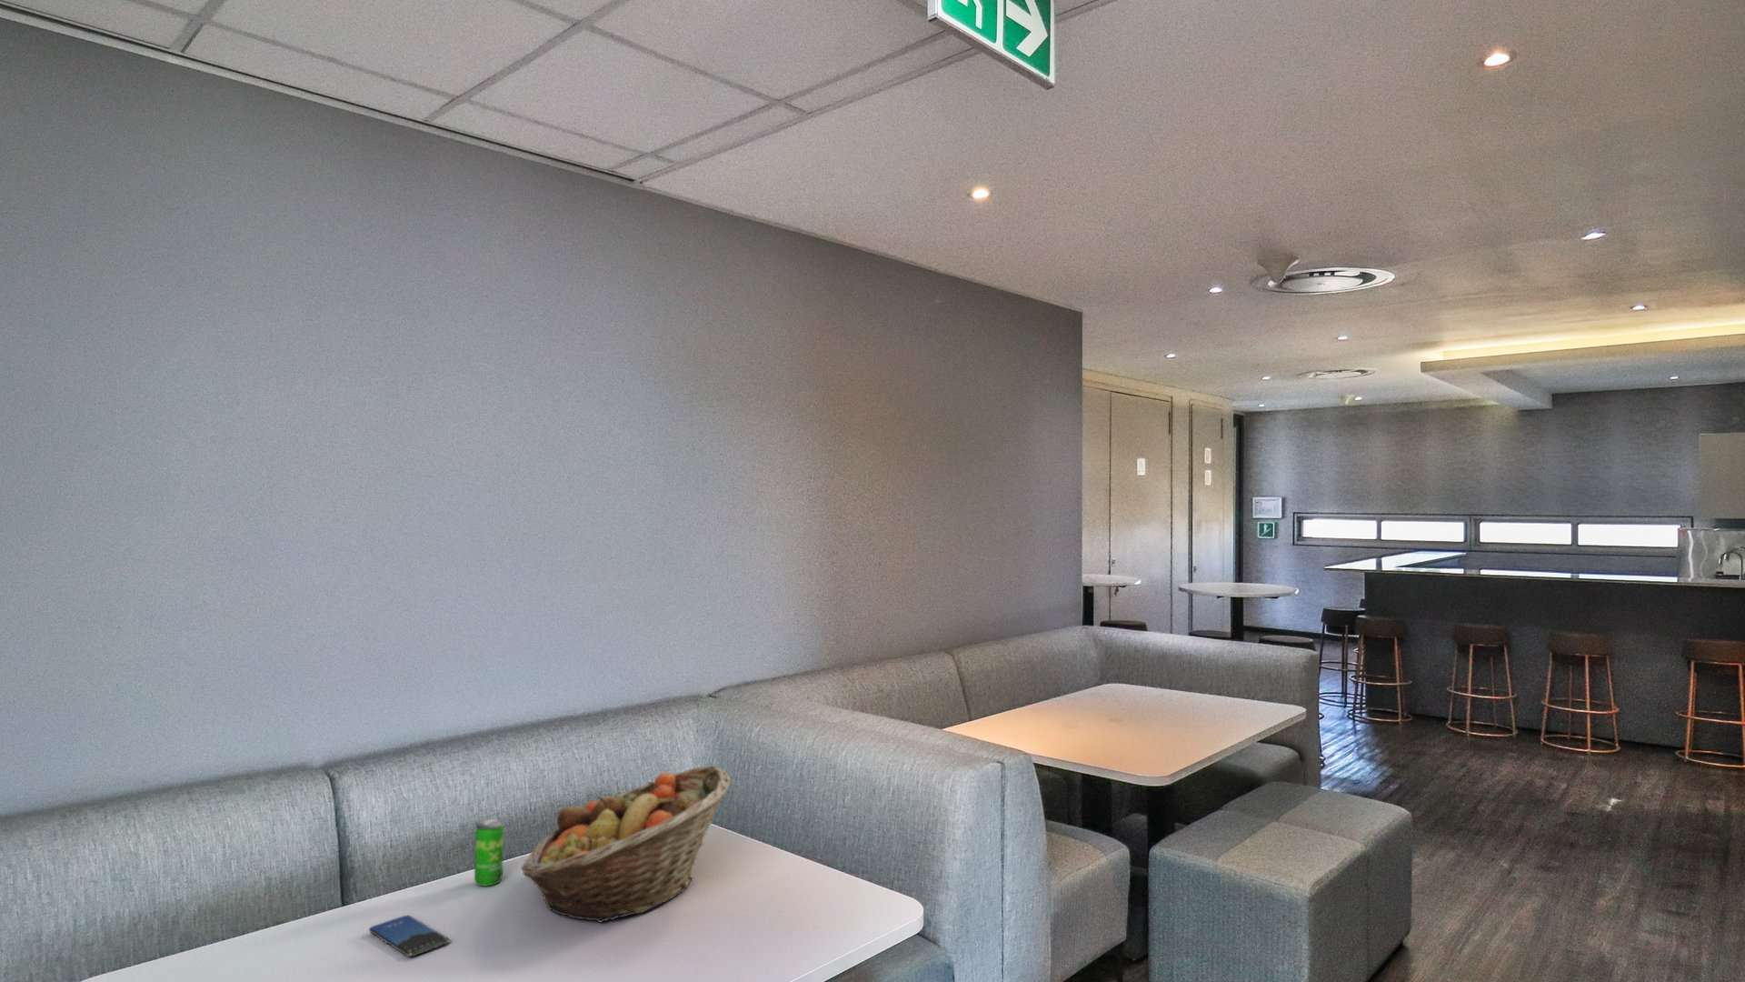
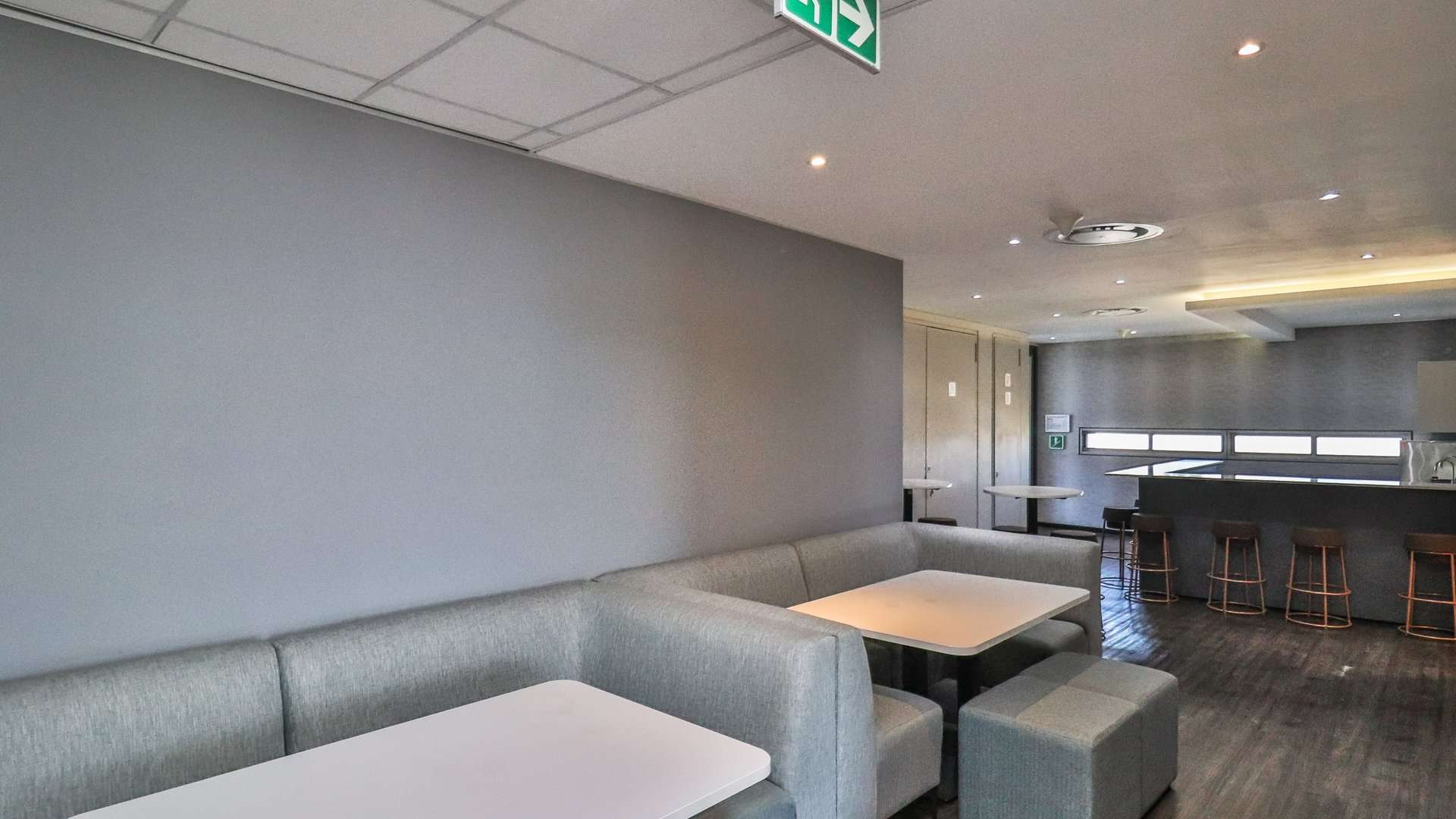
- fruit basket (632, 833)
- beverage can (489, 853)
- smartphone (407, 935)
